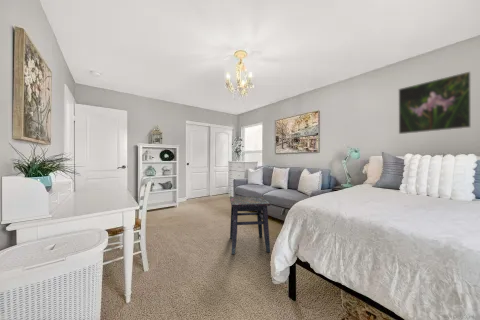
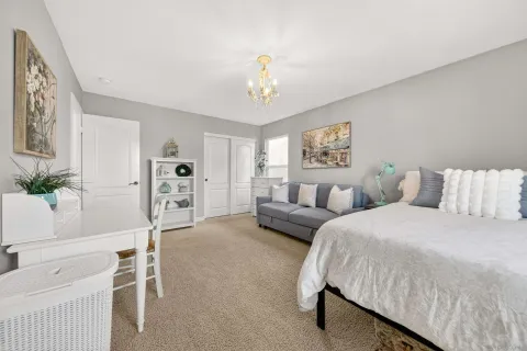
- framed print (430, 106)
- side table (248, 222)
